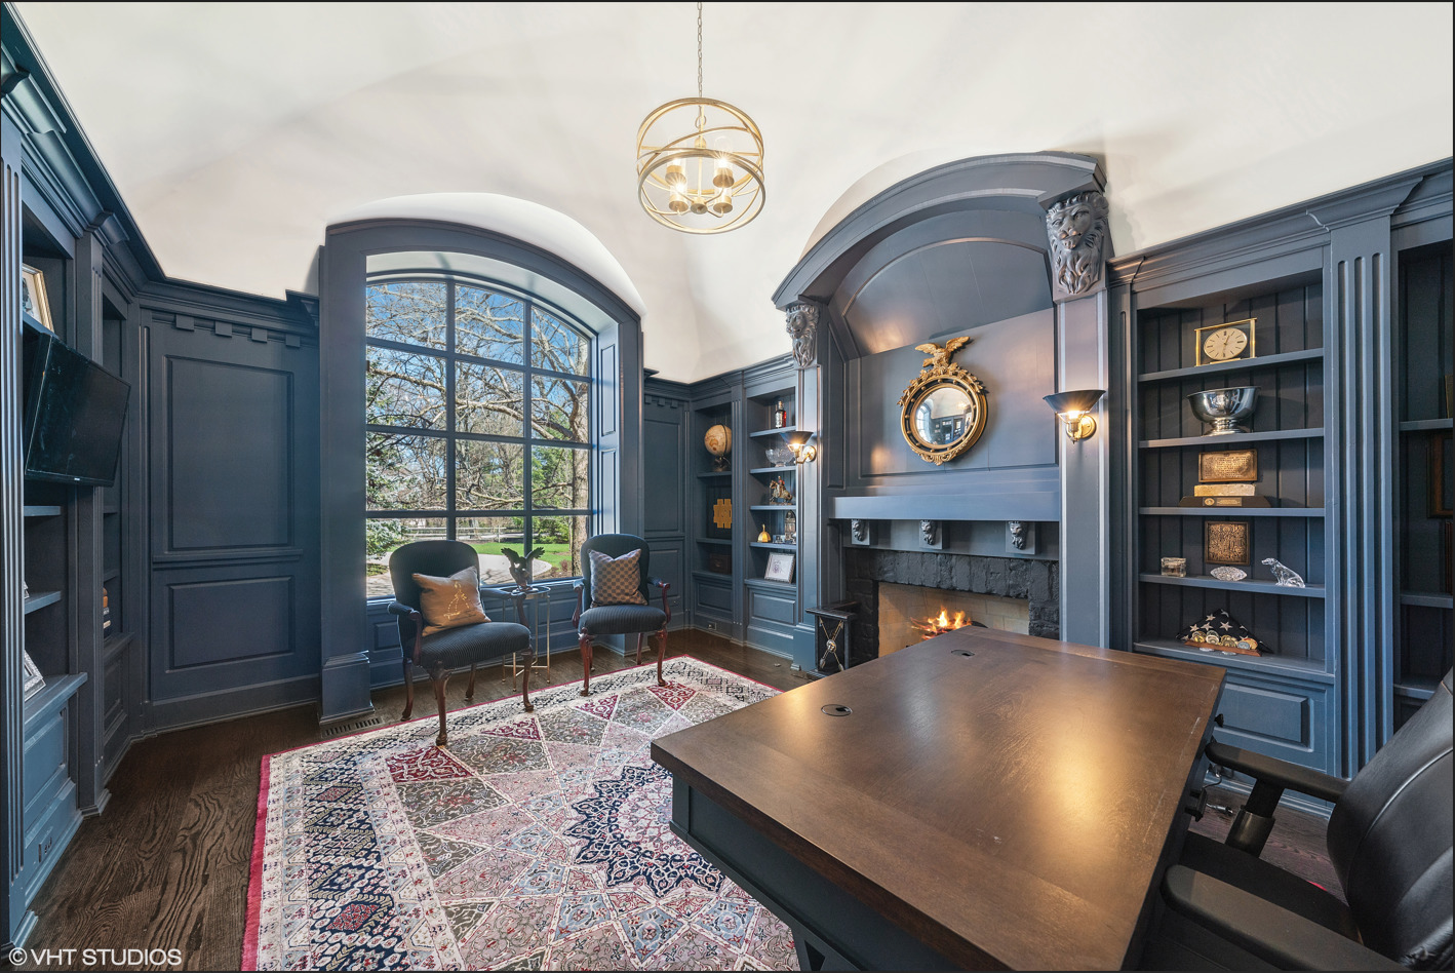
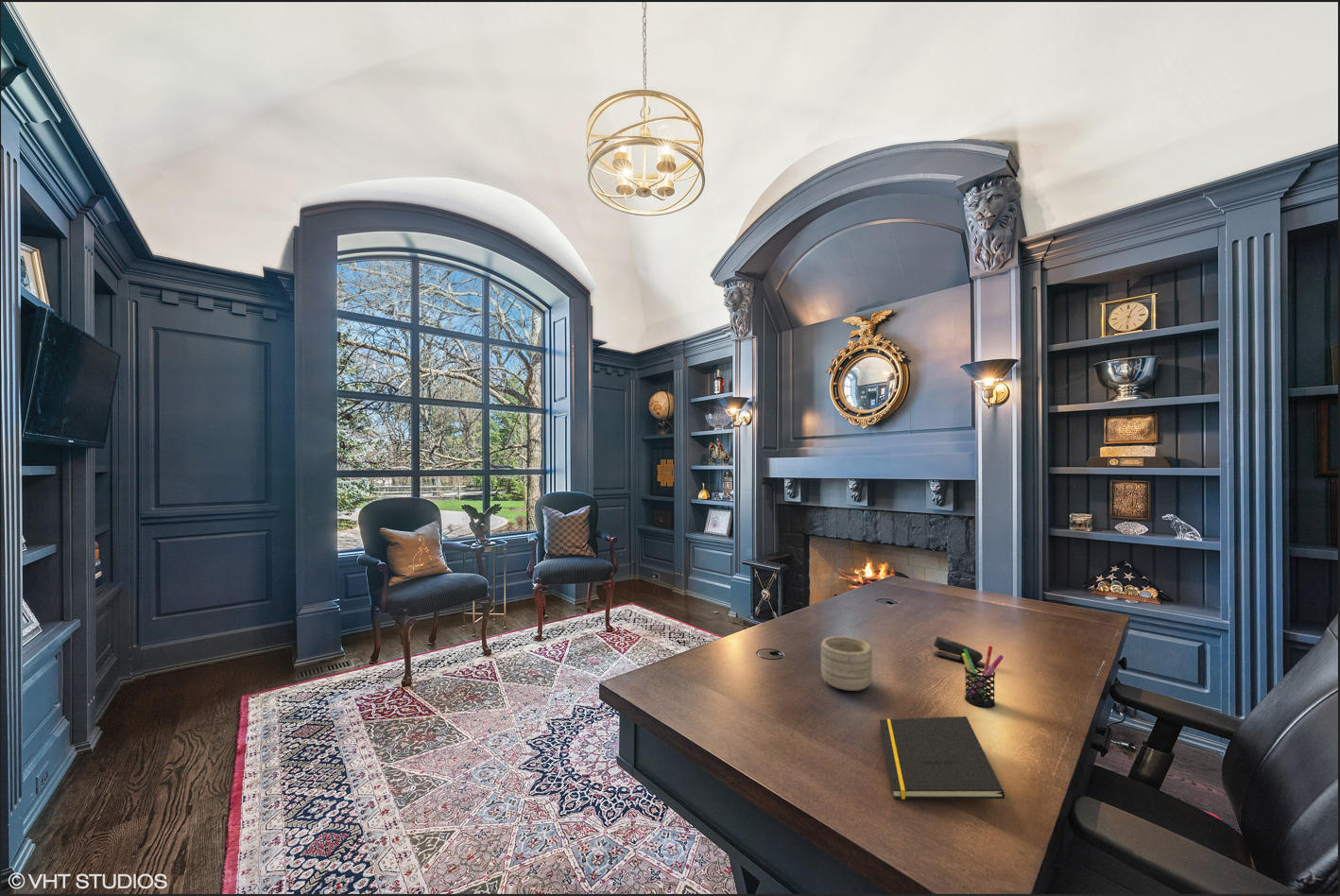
+ notepad (933, 753)
+ pen holder (978, 672)
+ mug (850, 663)
+ stapler (958, 650)
